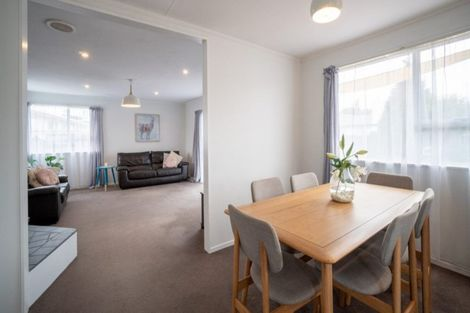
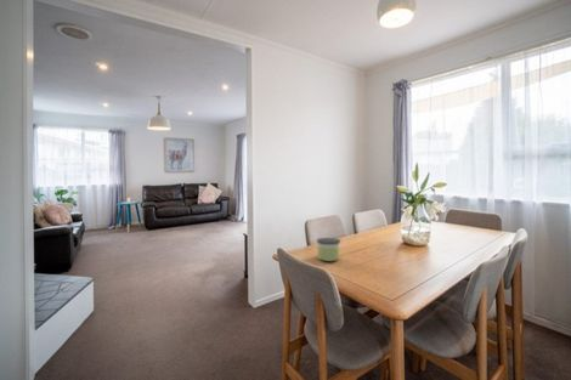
+ candle (328, 249)
